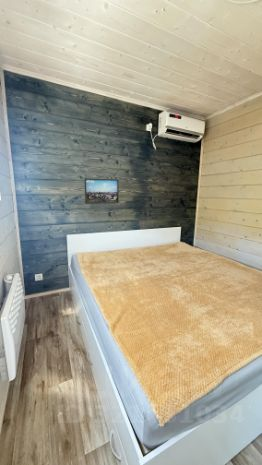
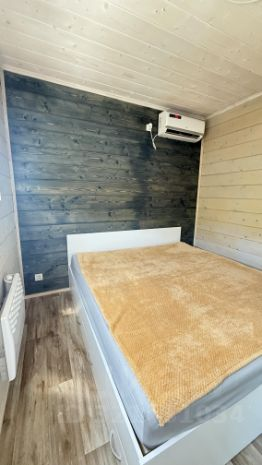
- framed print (102, 191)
